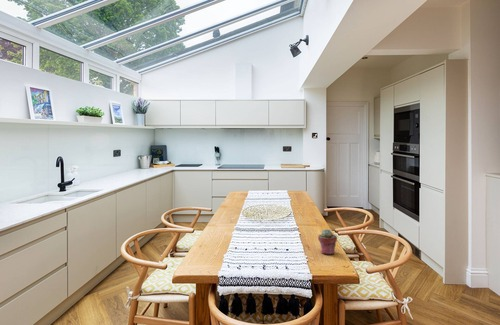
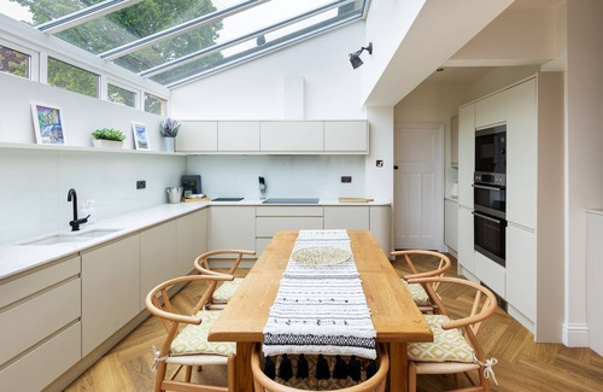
- potted succulent (327, 240)
